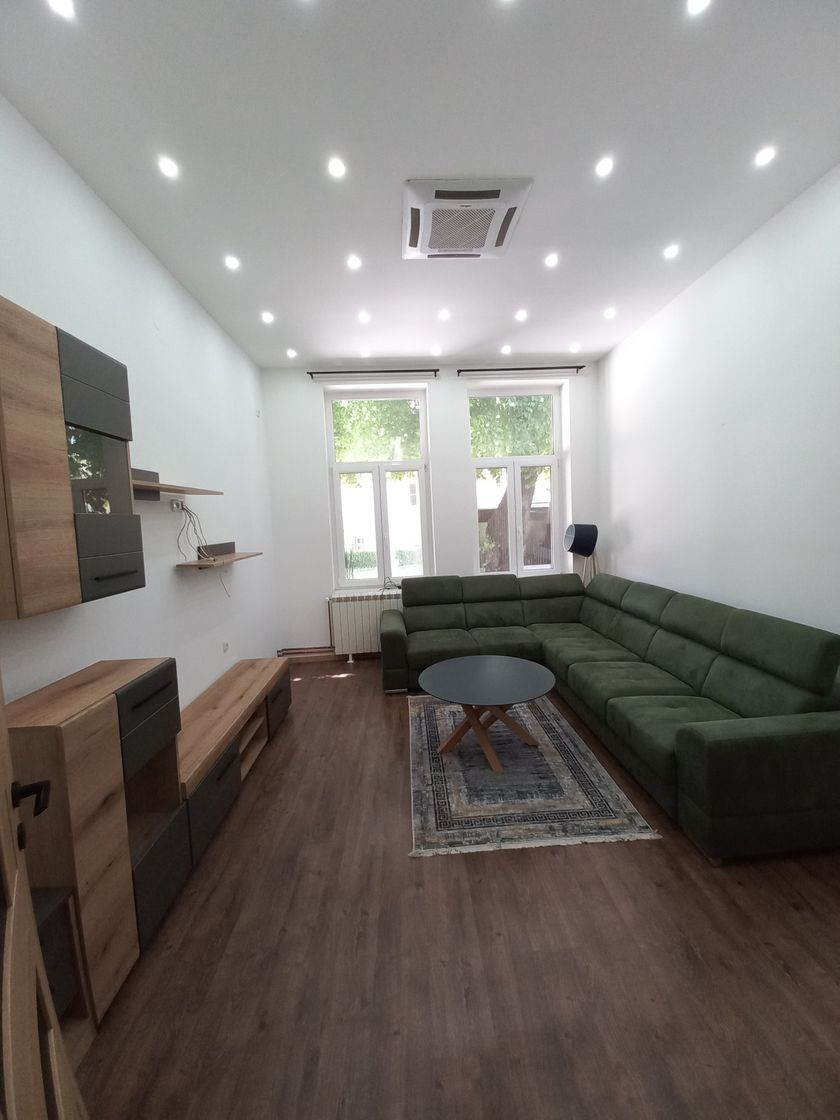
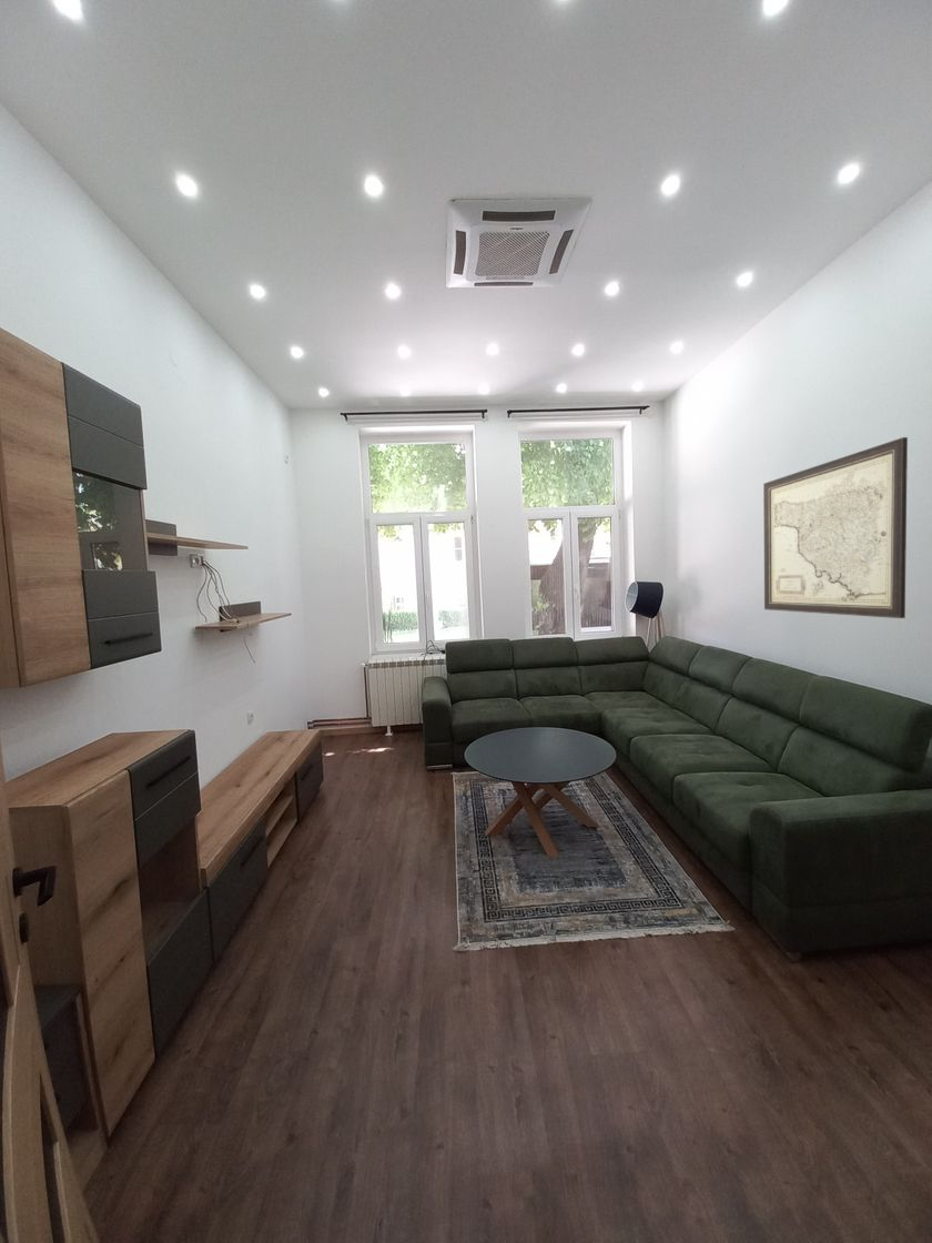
+ wall art (822, 539)
